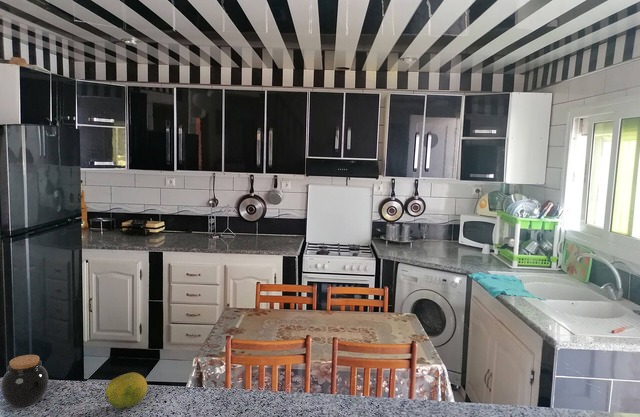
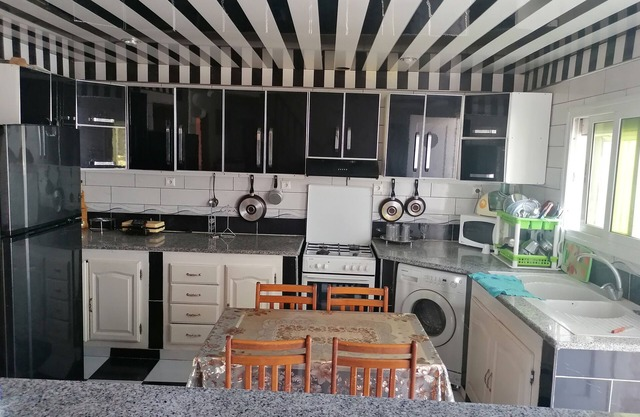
- fruit (126, 389)
- jar (25, 380)
